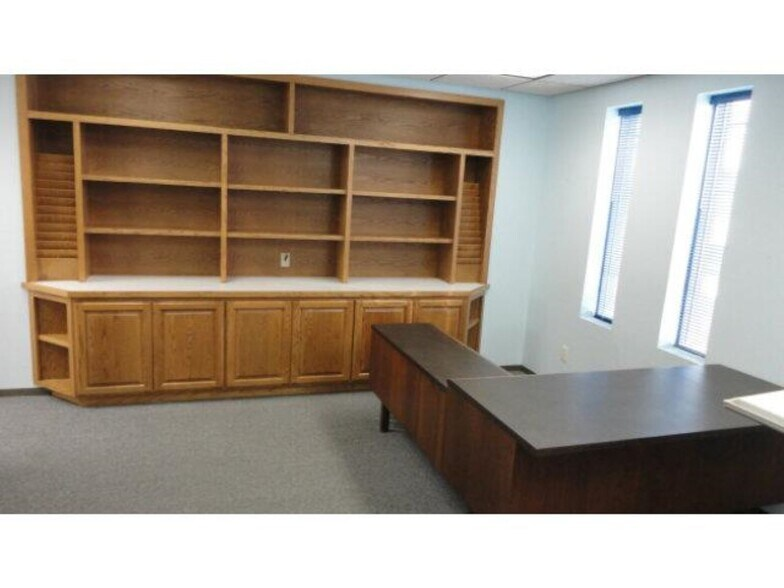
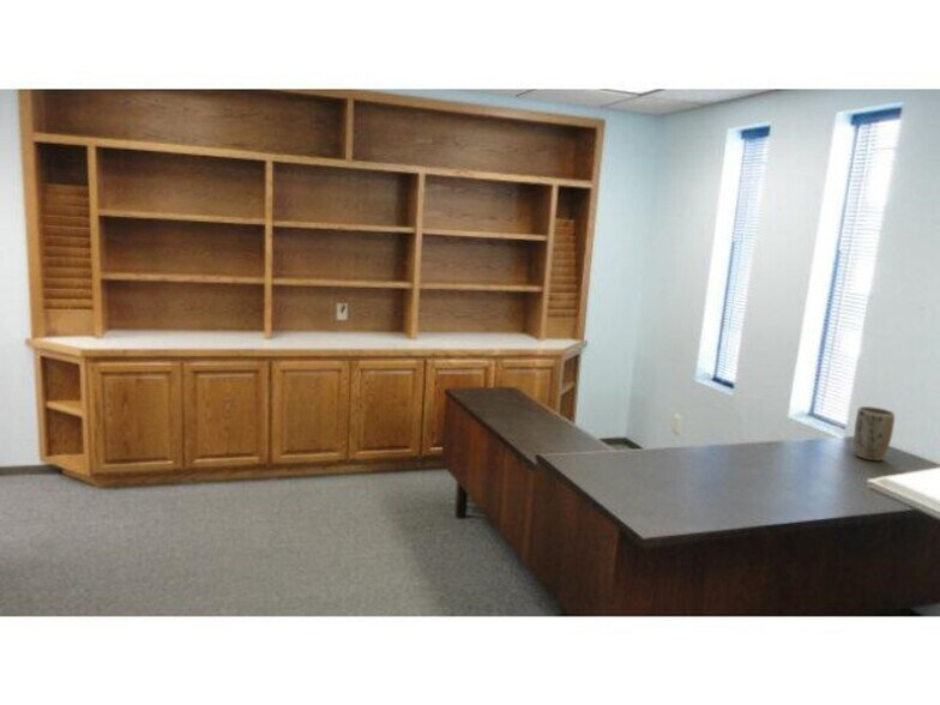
+ plant pot (872, 433)
